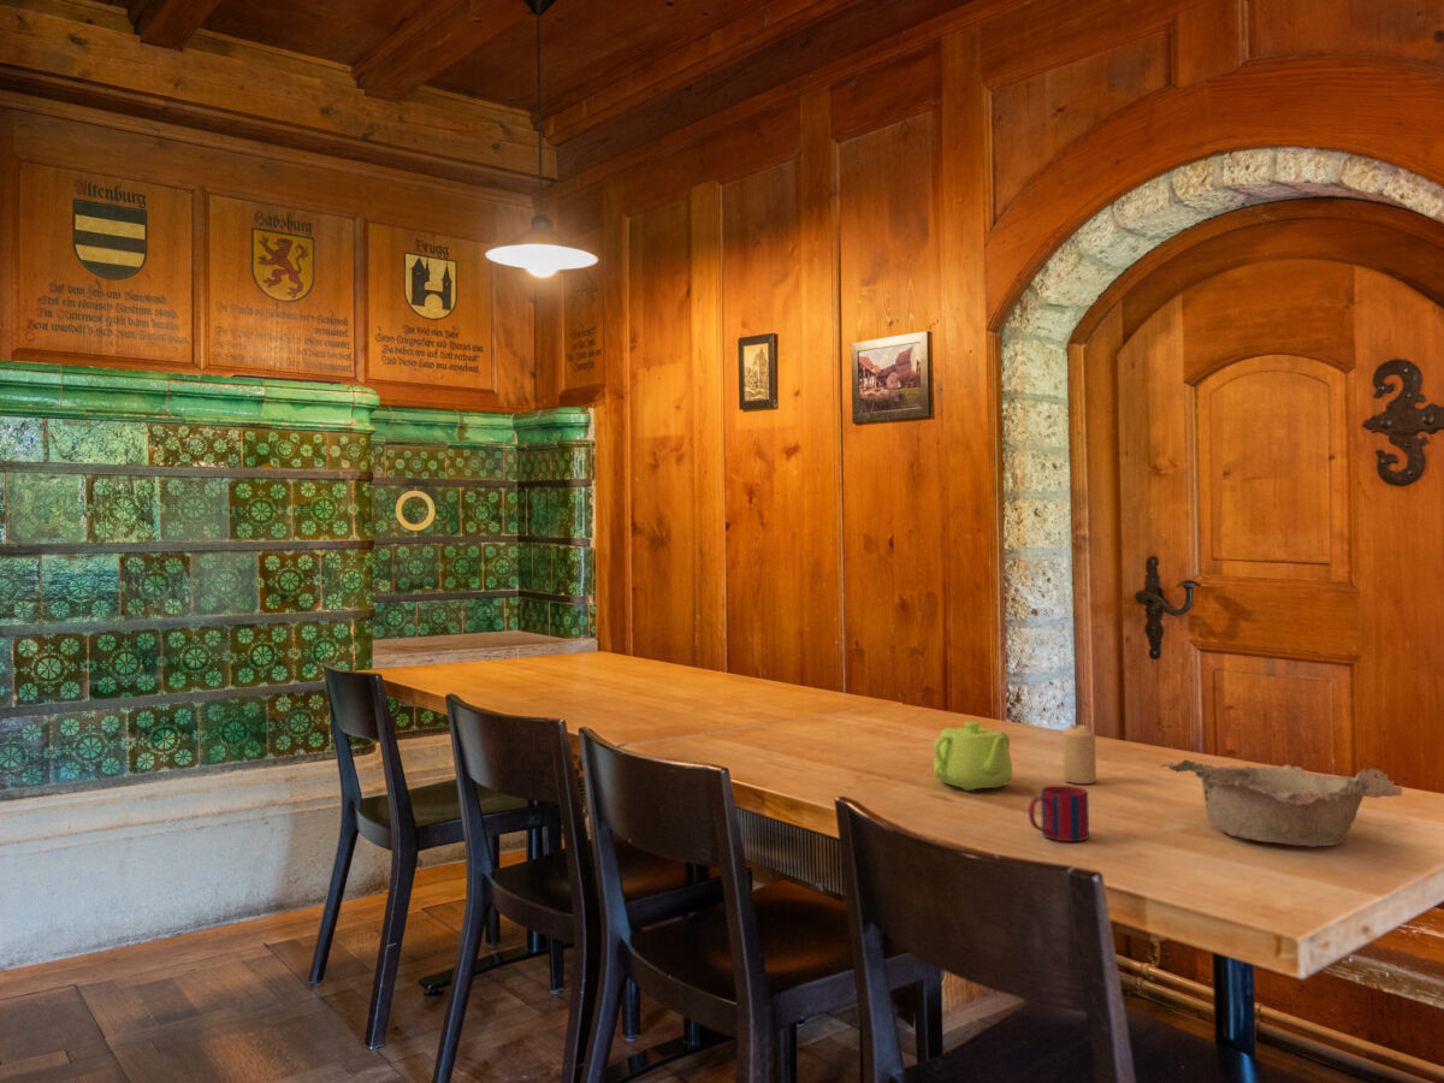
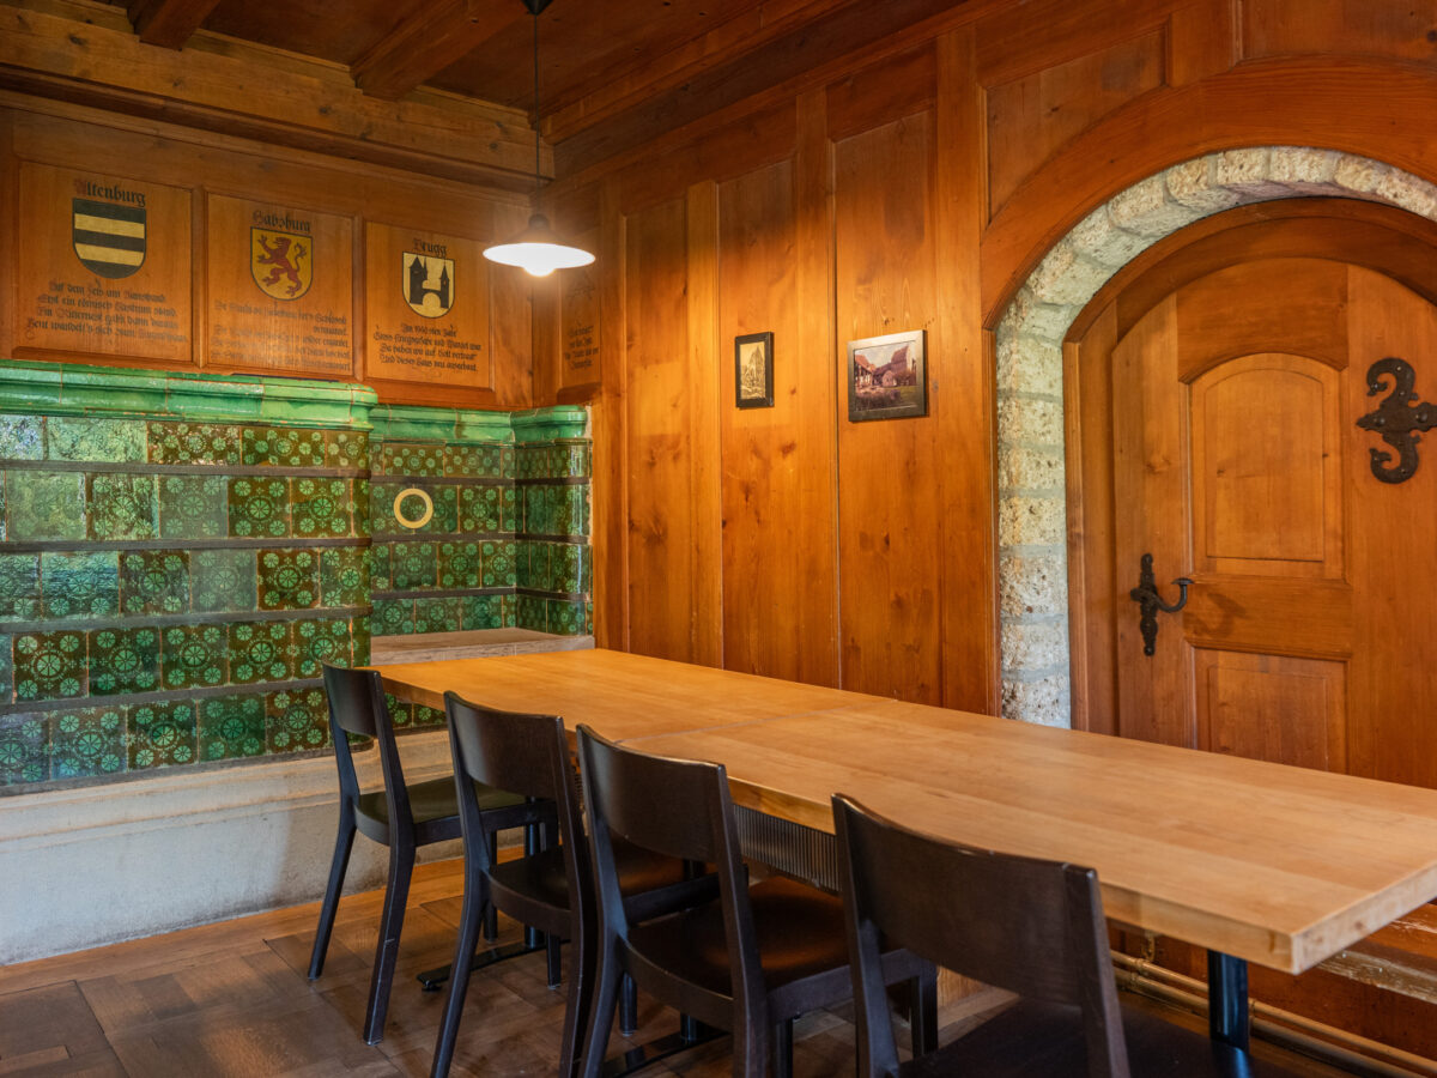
- teapot (975, 753)
- candle (1079, 752)
- mug (1055, 813)
- bowl (1274, 797)
